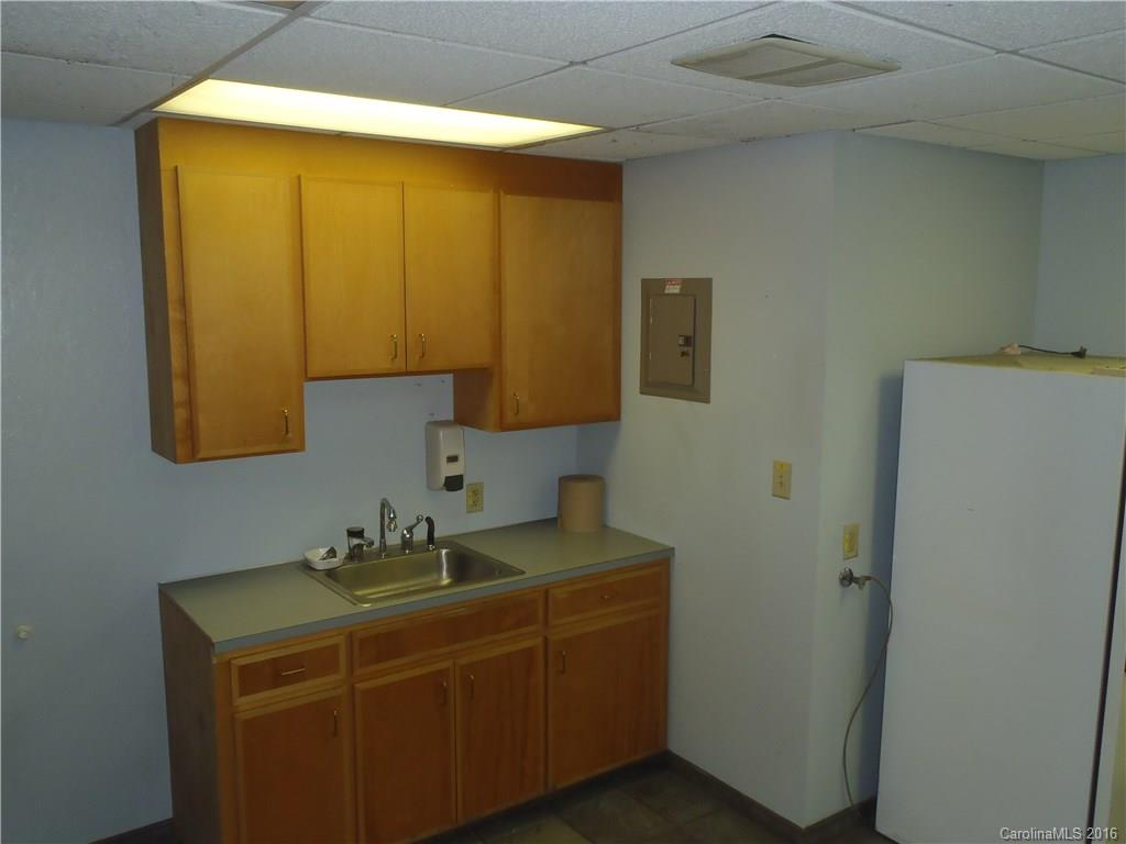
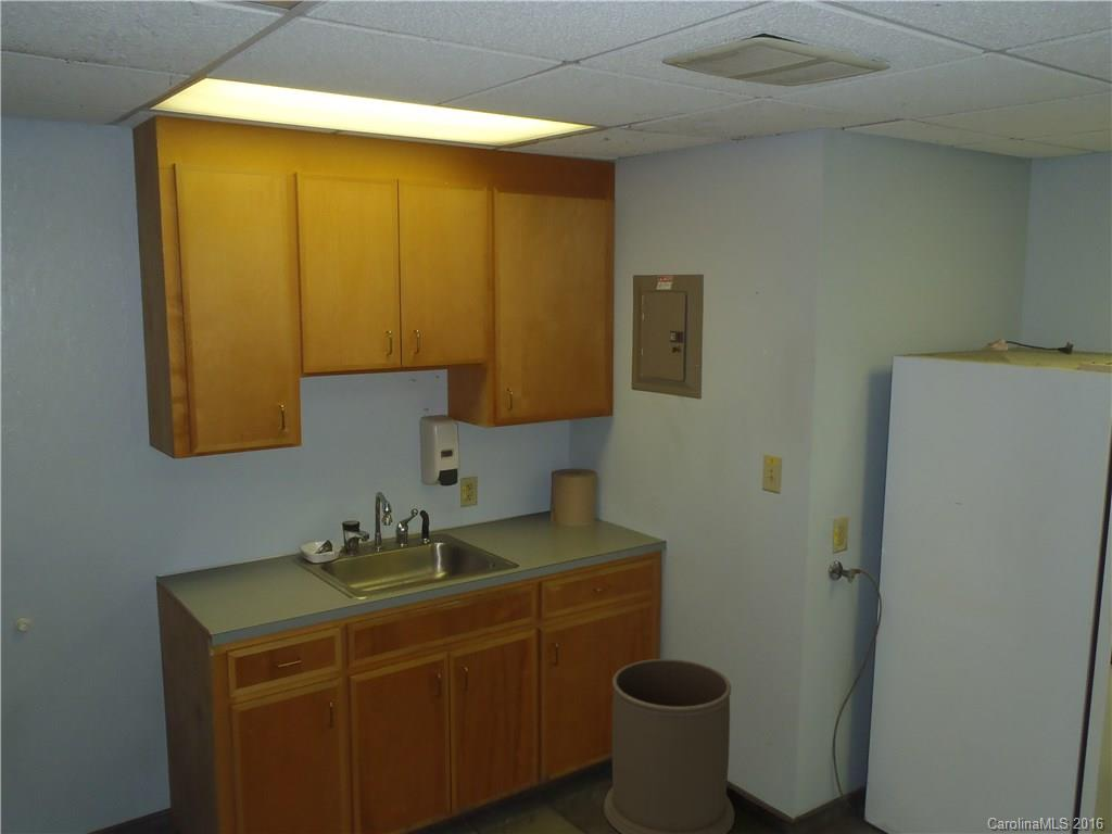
+ trash can (669, 746)
